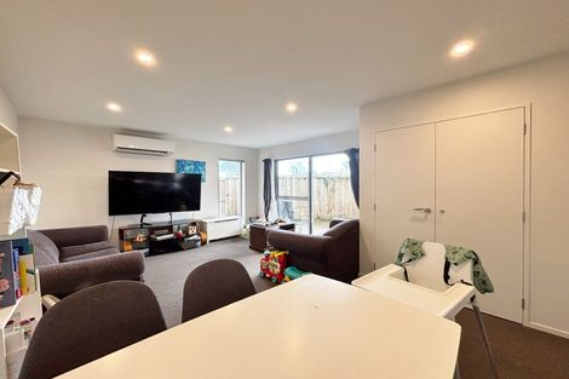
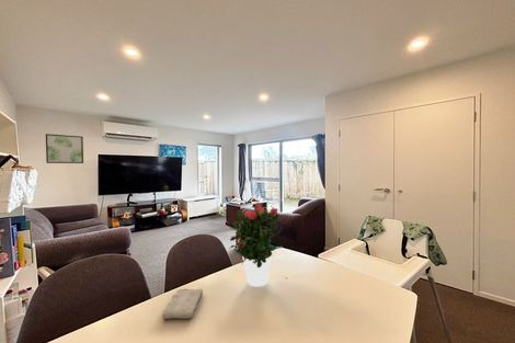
+ potted flower (258, 242)
+ wall art (65, 149)
+ washcloth (184, 301)
